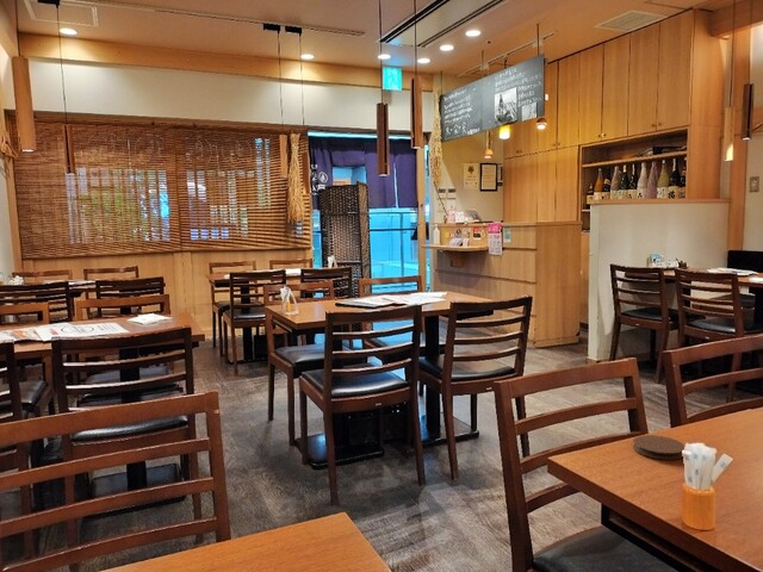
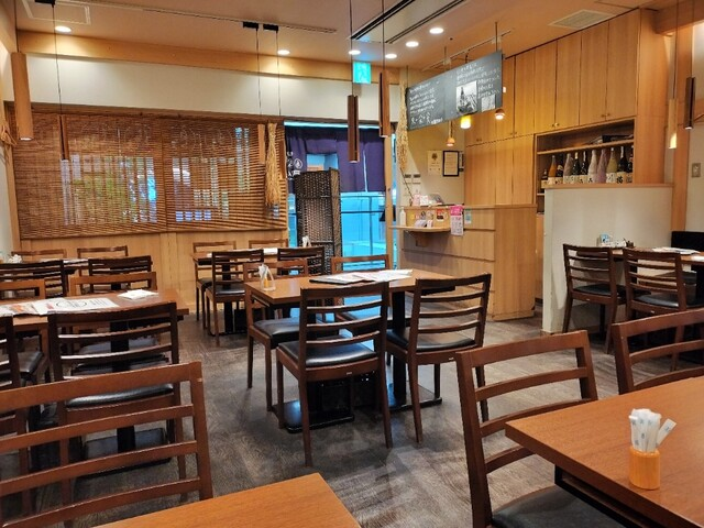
- coaster (658, 446)
